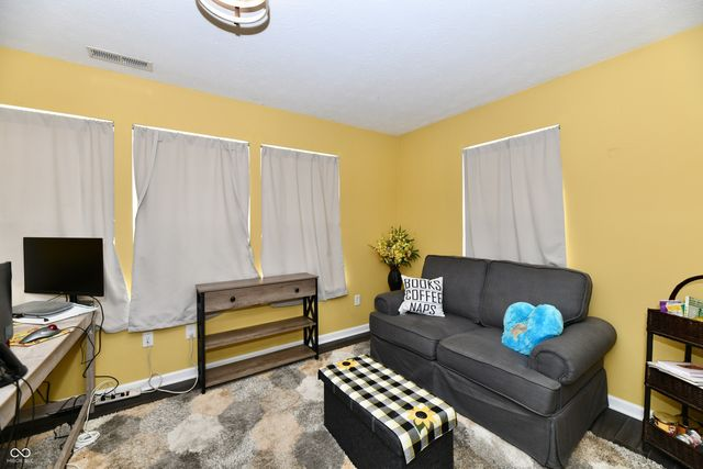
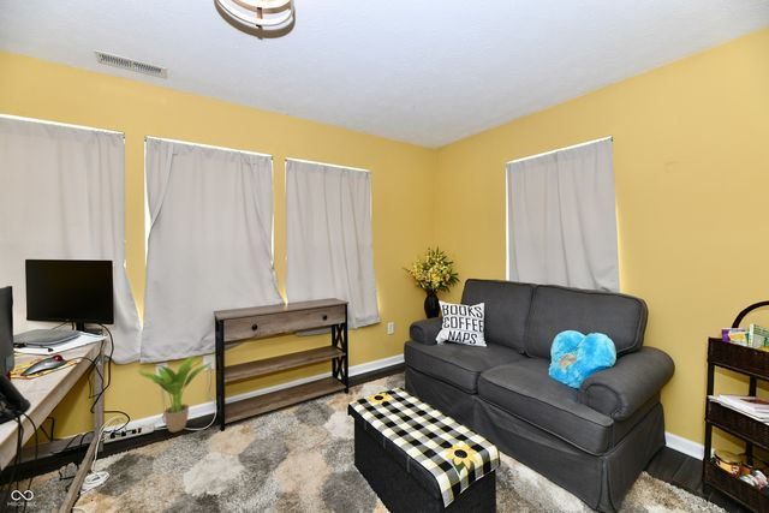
+ potted plant (178, 390)
